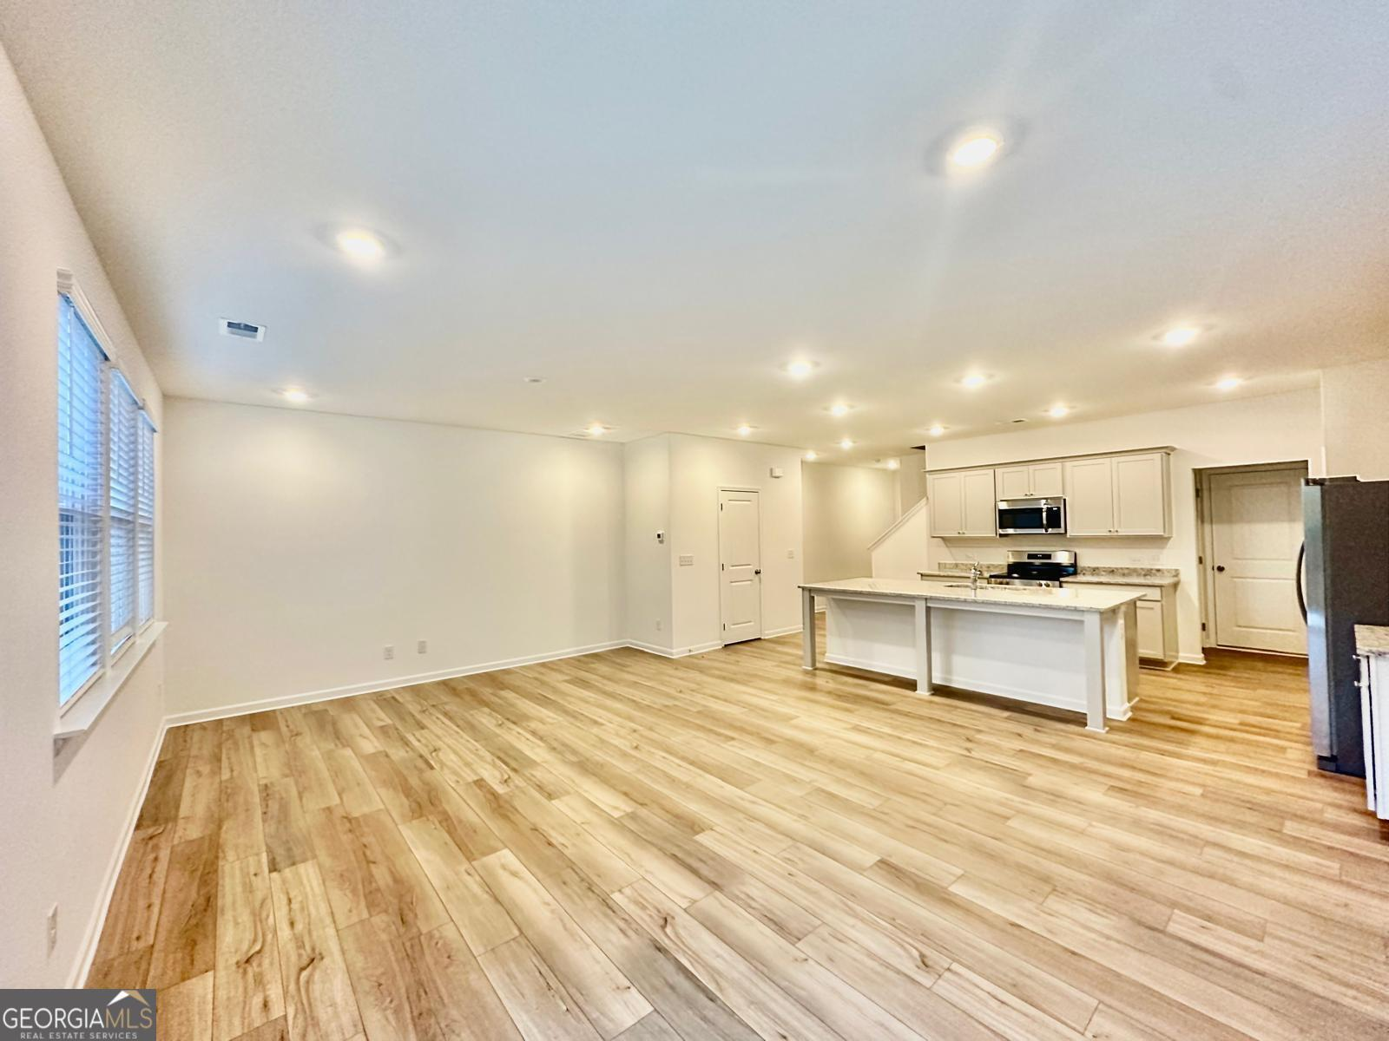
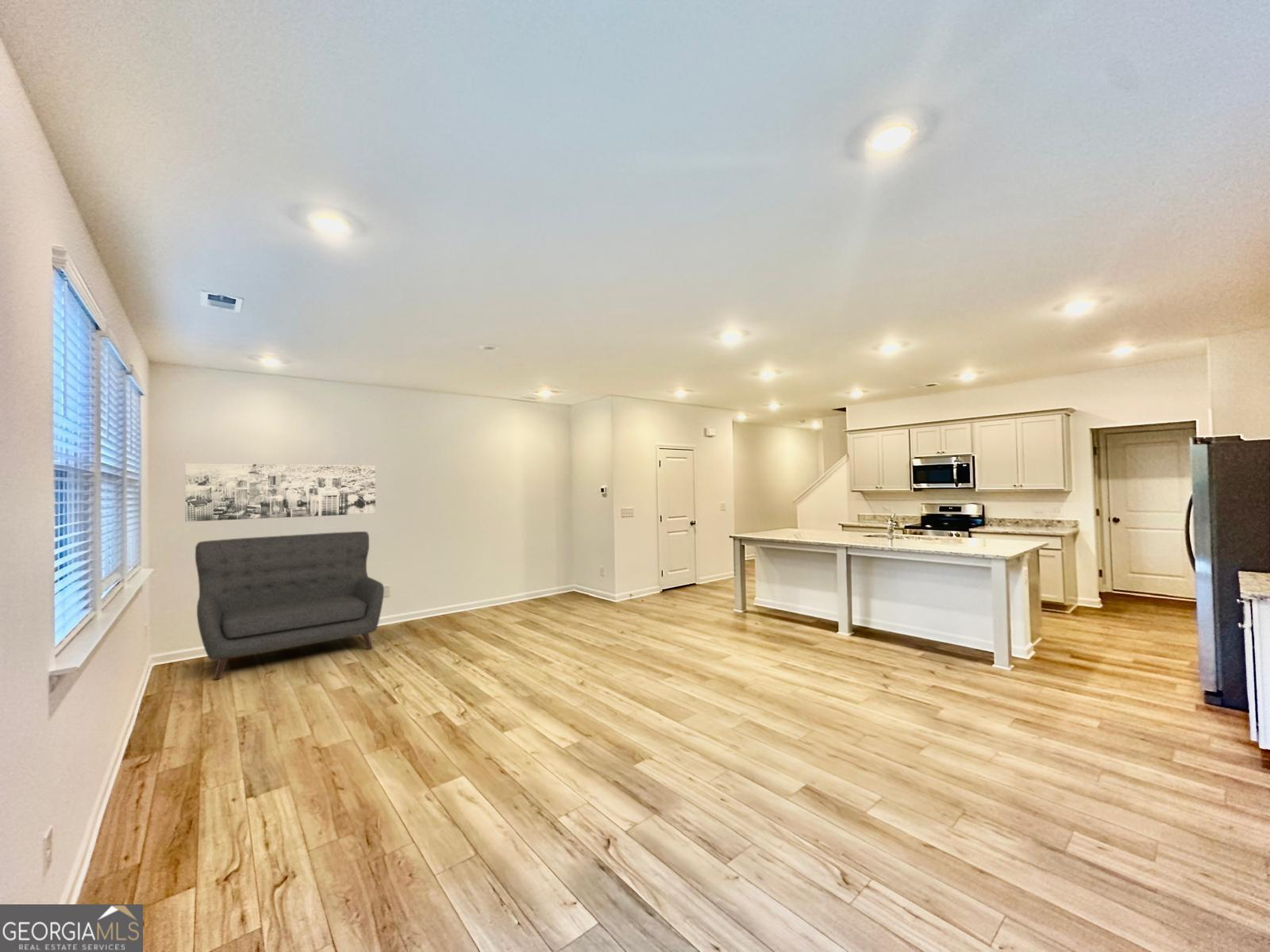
+ wall art (289, 490)
+ sofa (293, 594)
